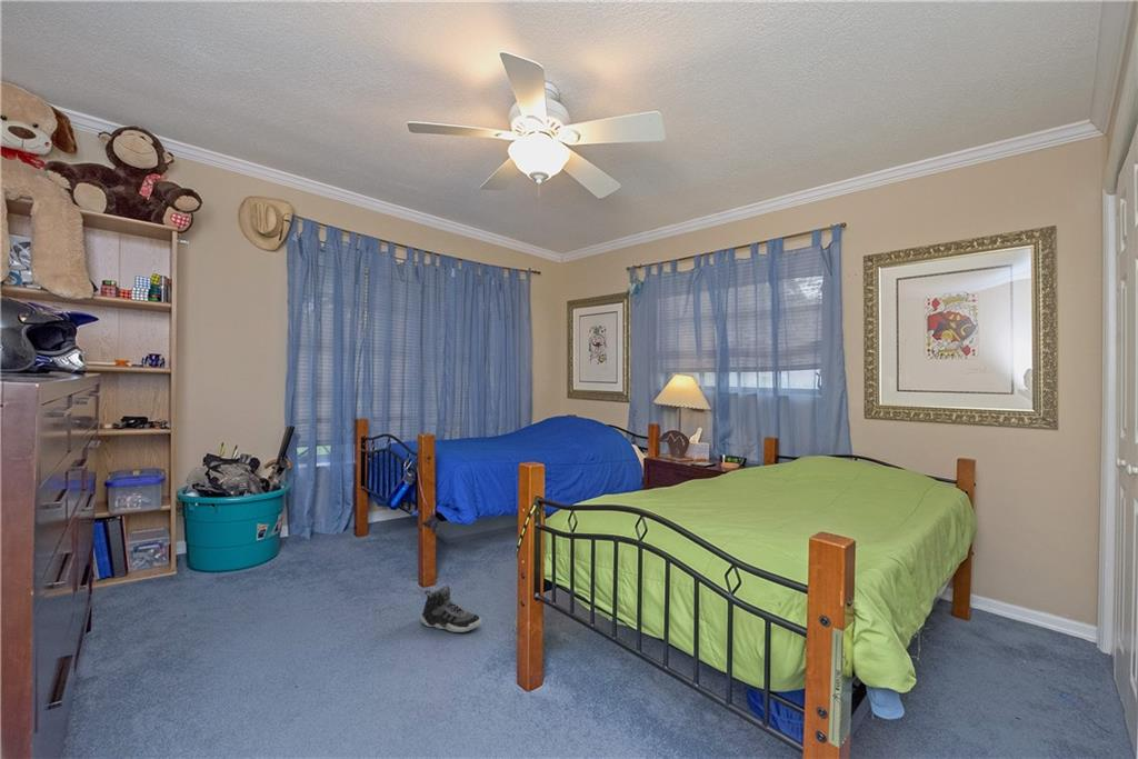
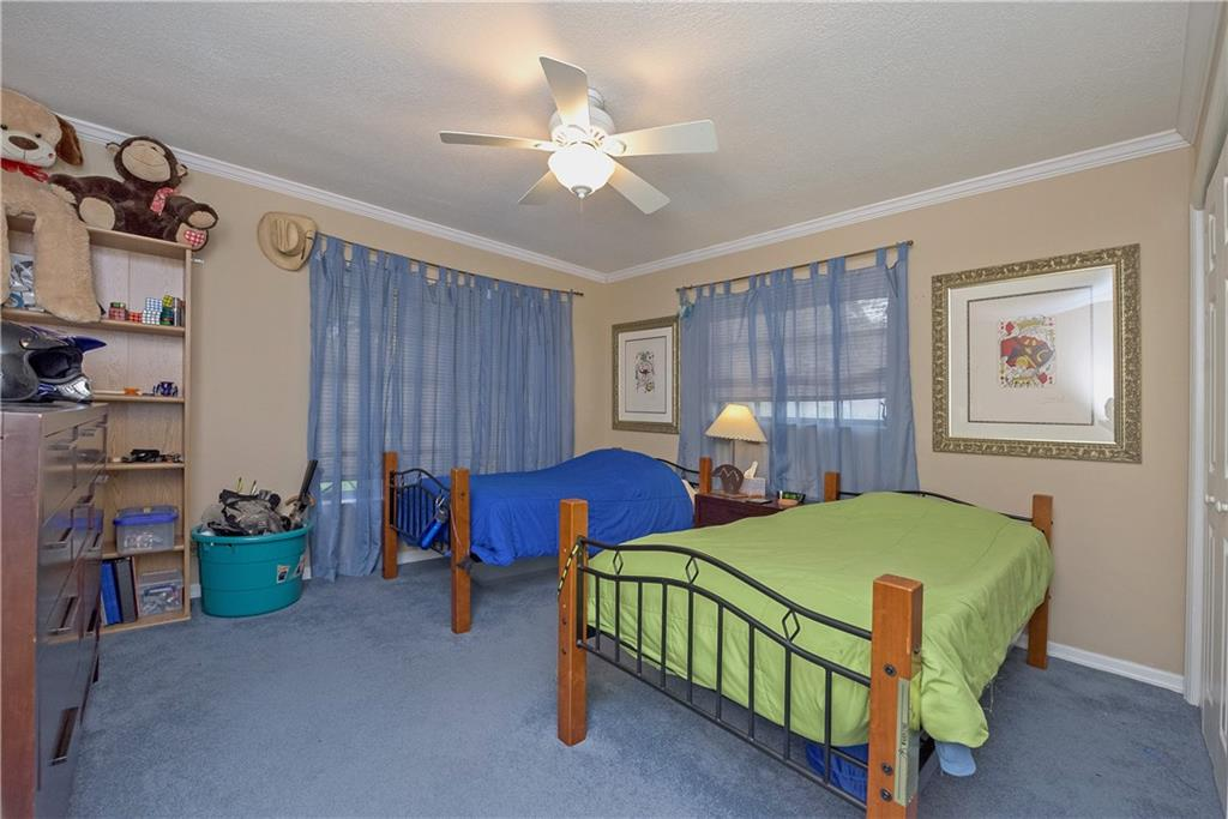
- sneaker (450, 607)
